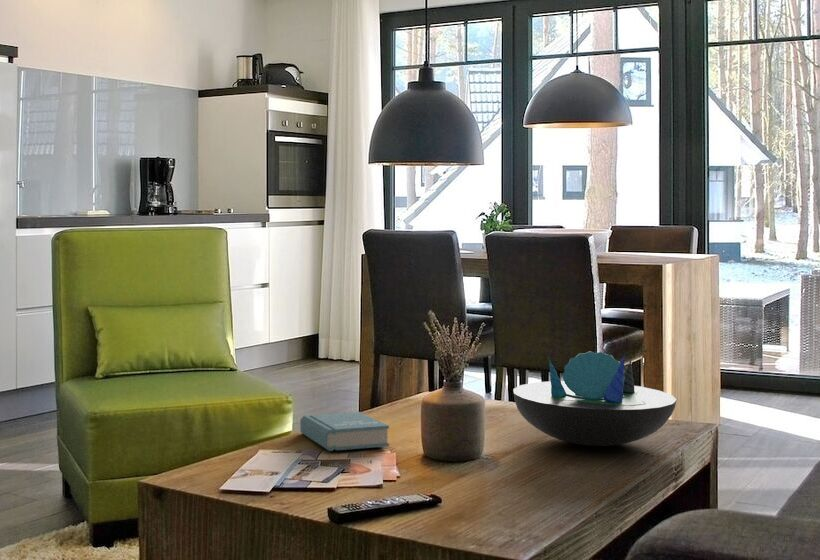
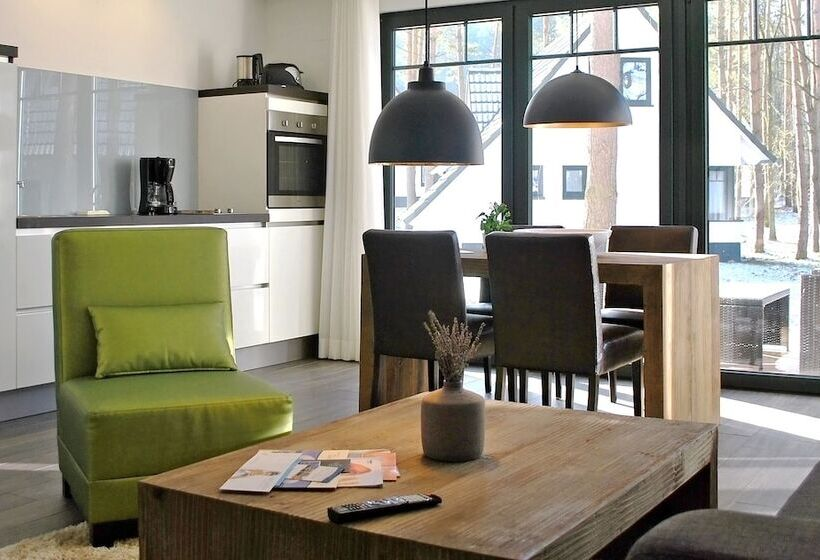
- decorative bowl (593, 396)
- book (343, 430)
